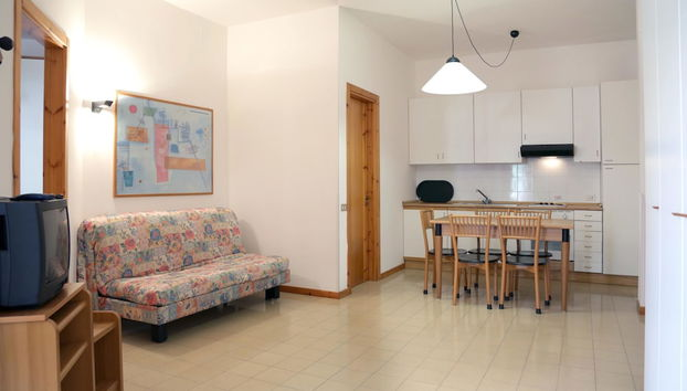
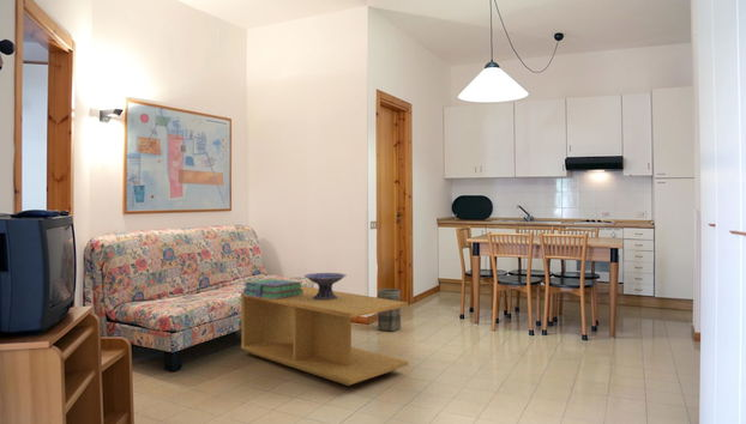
+ coffee table (319, 329)
+ basket (389, 310)
+ stack of books (272, 287)
+ decorative bowl (325, 286)
